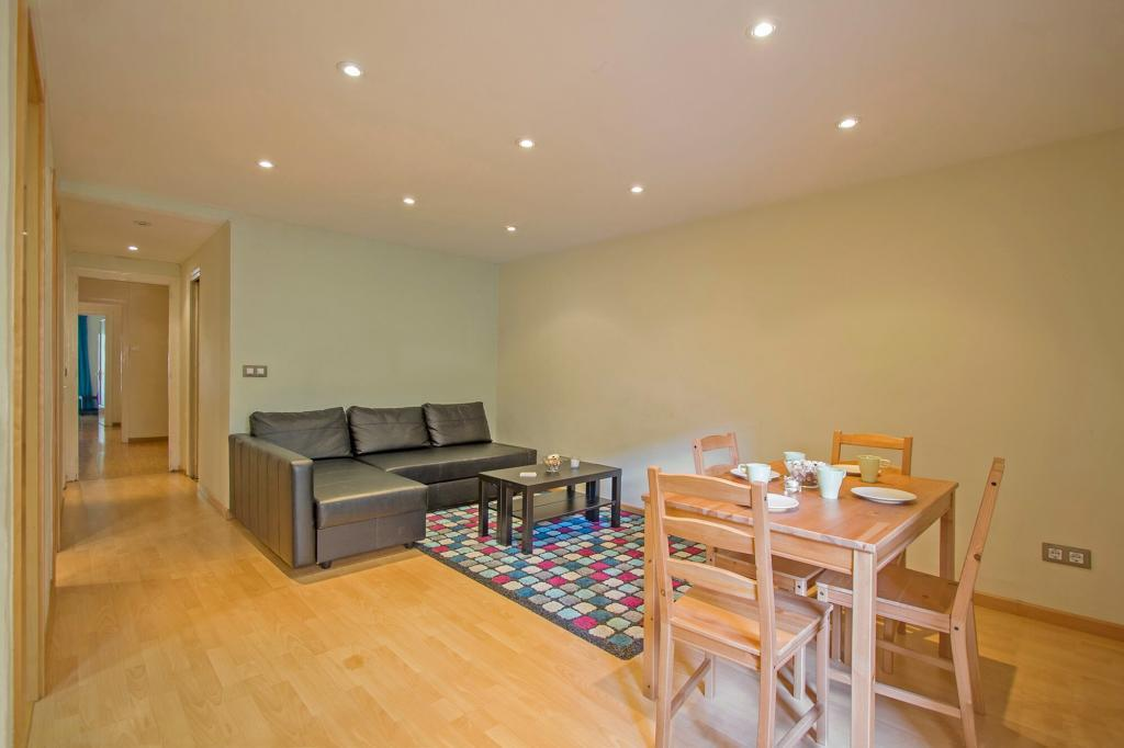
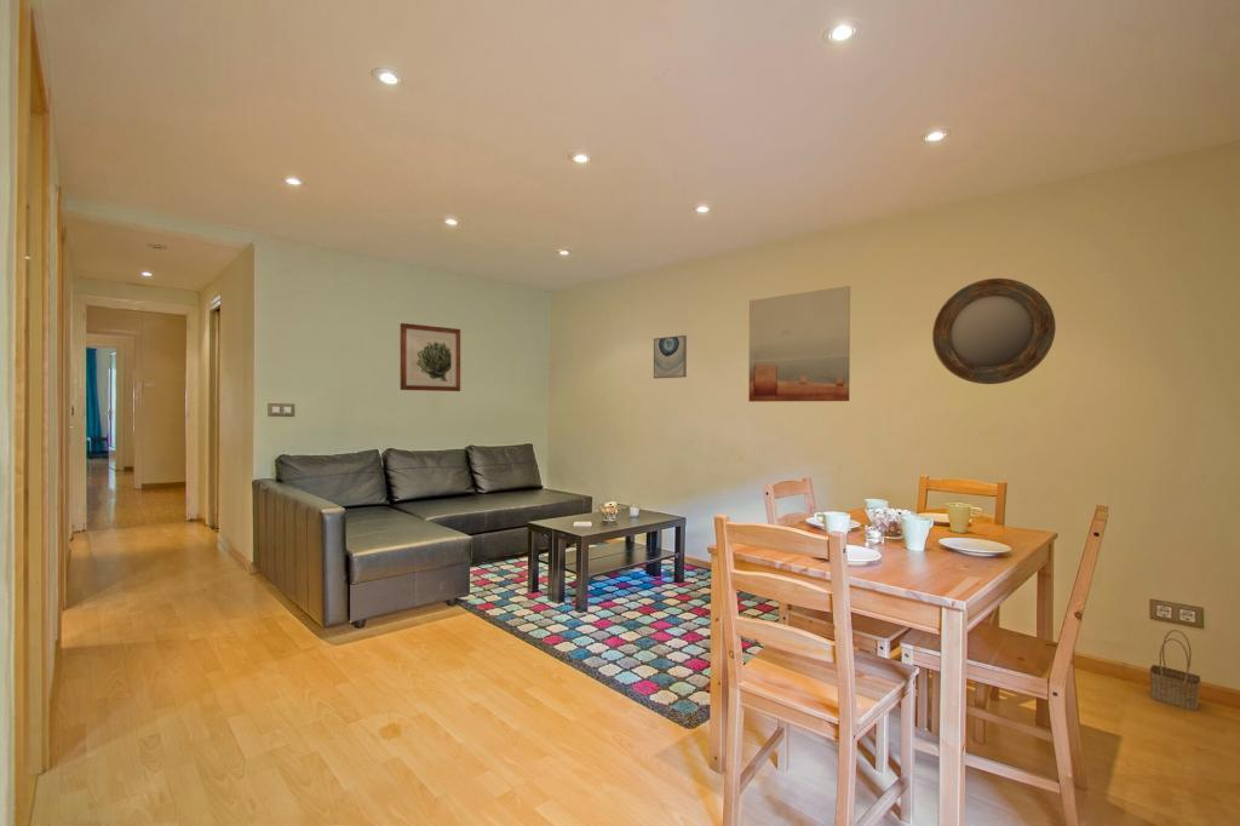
+ wall art (668, 357)
+ wall art (796, 348)
+ wall art (431, 358)
+ basket (1172, 669)
+ home mirror (989, 331)
